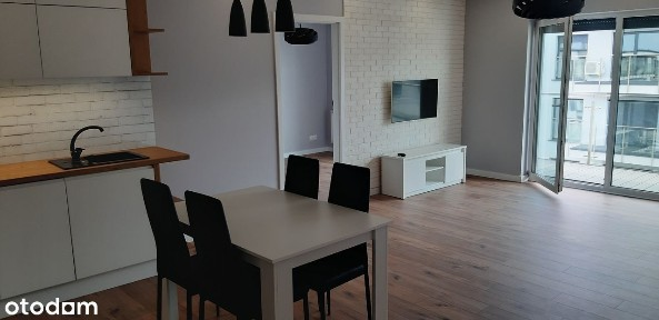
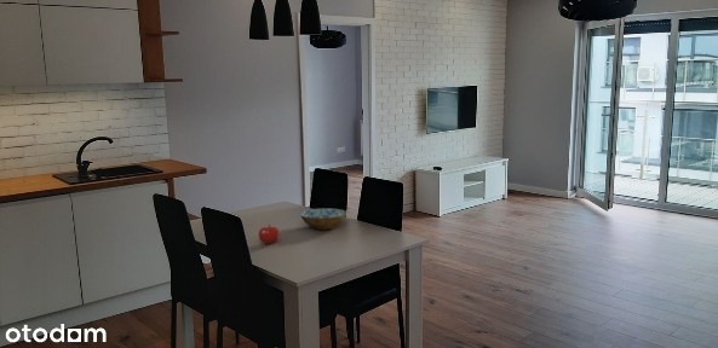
+ bowl (323, 220)
+ fruit (269, 233)
